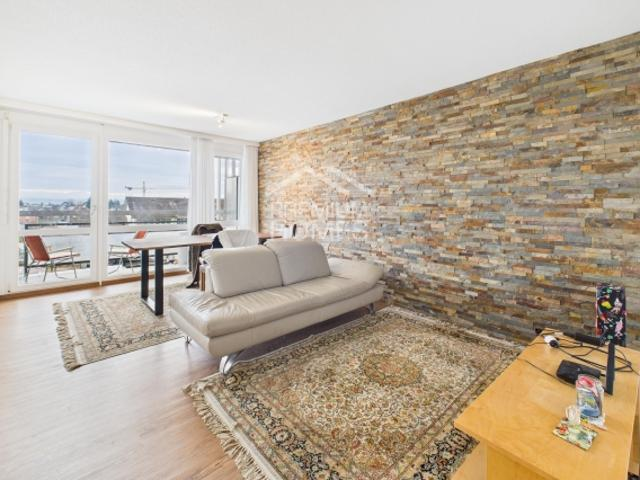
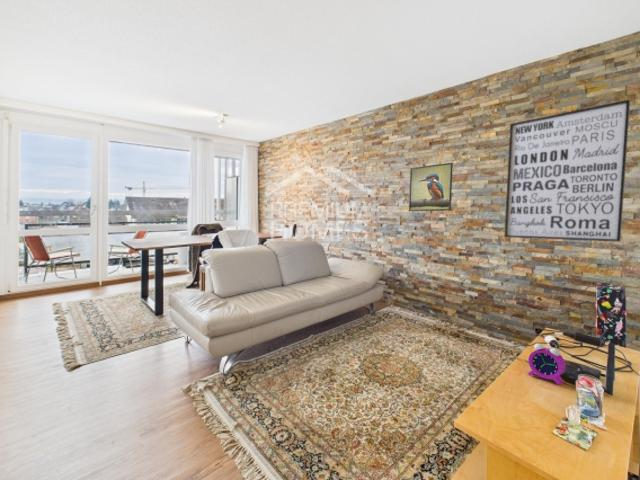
+ alarm clock (546, 359)
+ wall art (559, 176)
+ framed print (429, 188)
